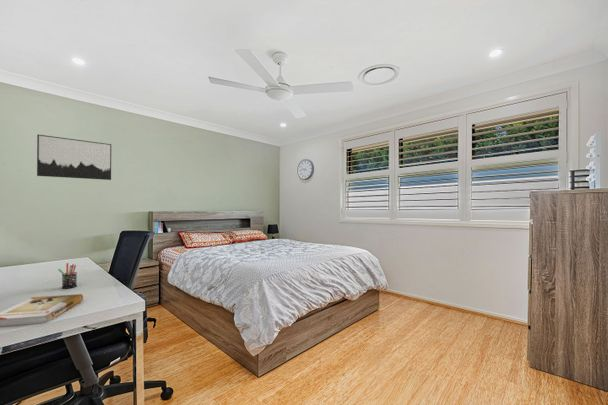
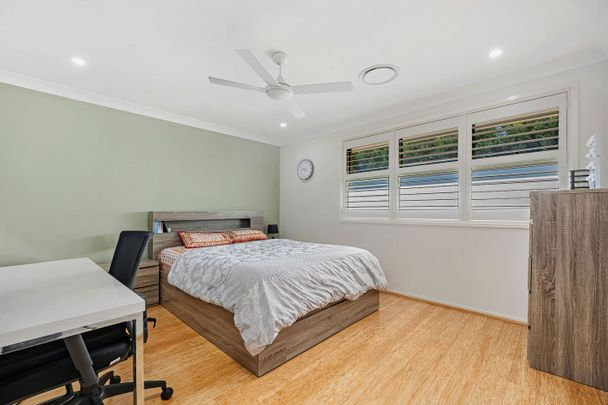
- book (39, 309)
- wall art (76, 158)
- pen holder (67, 275)
